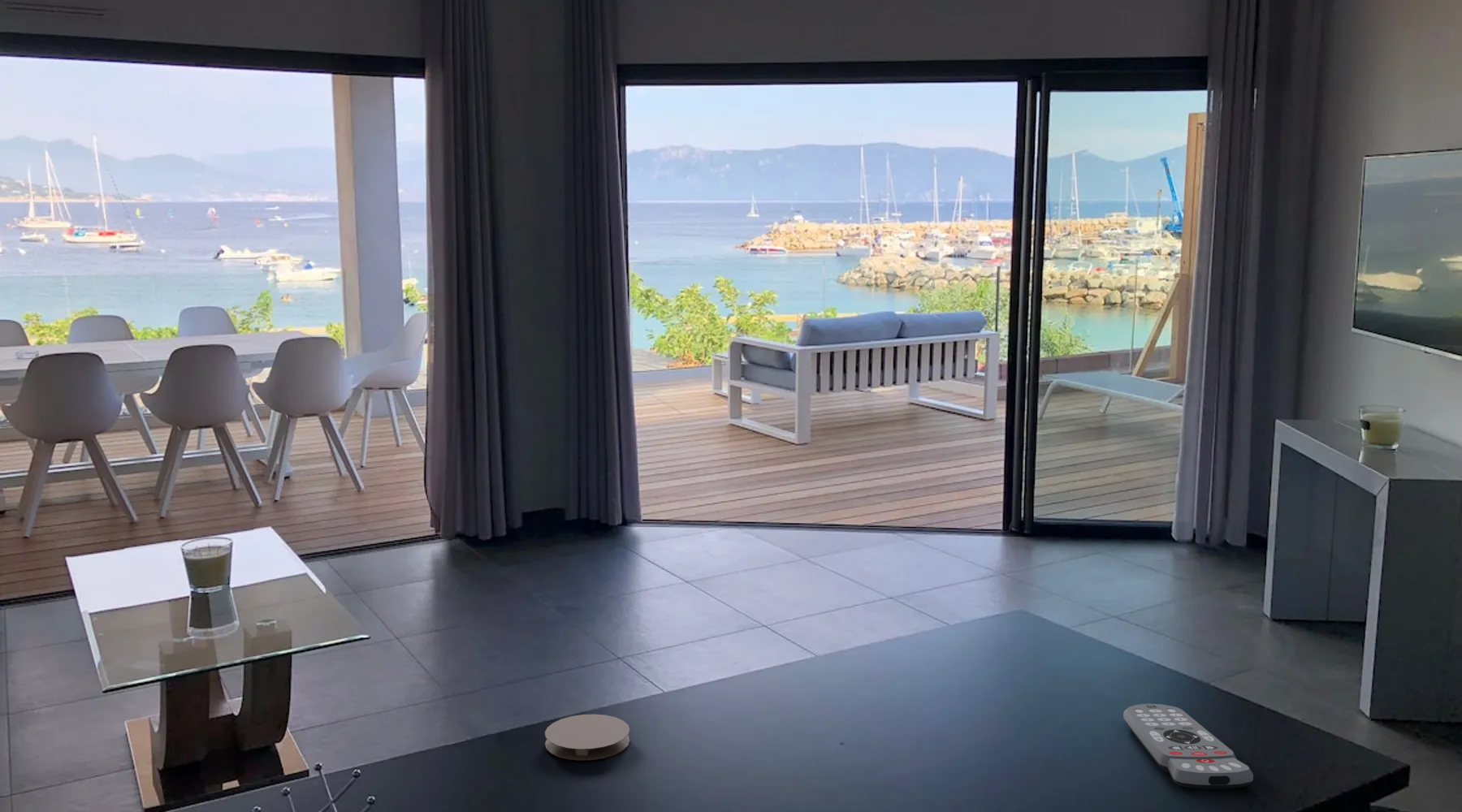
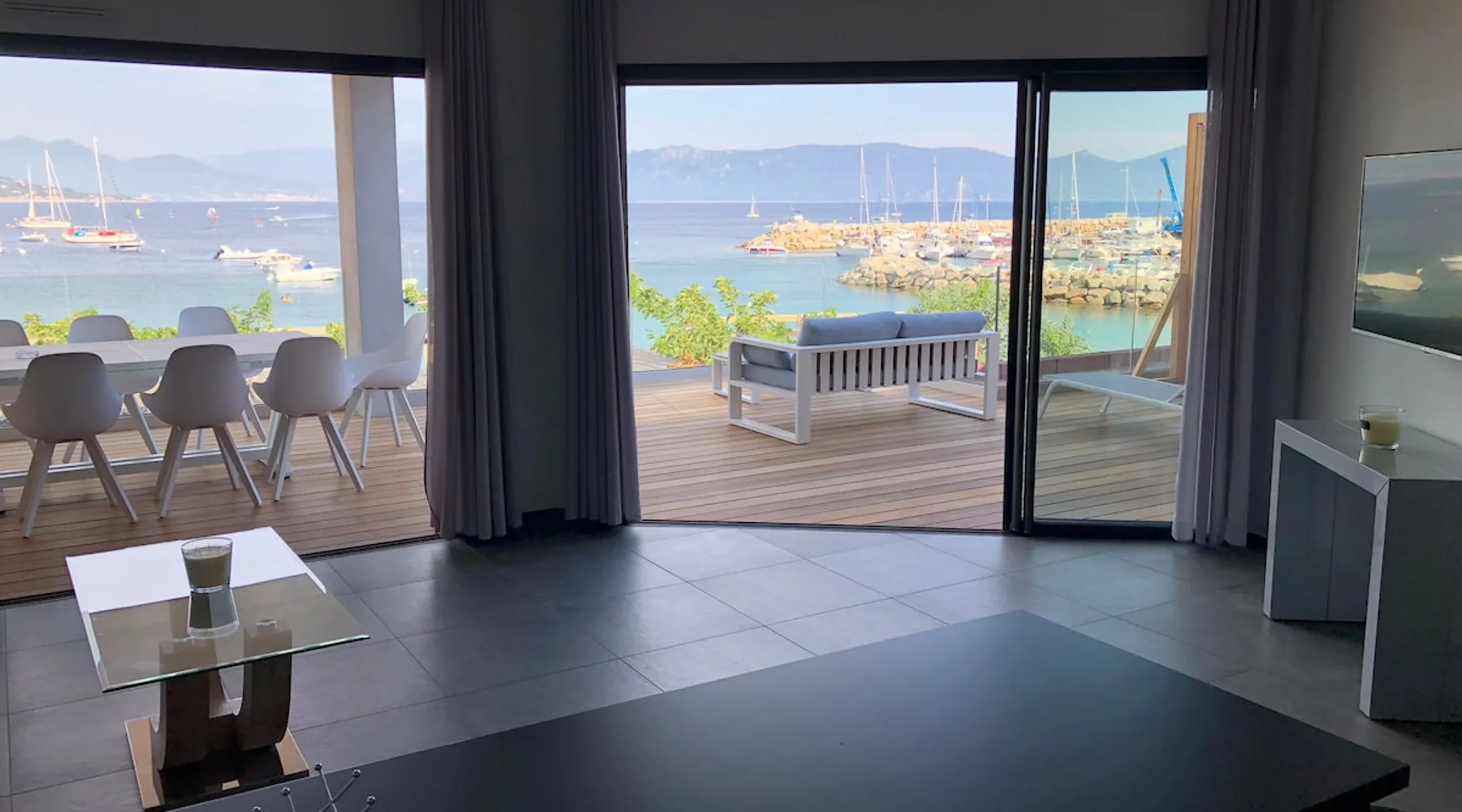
- coaster (587, 736)
- remote control (1180, 744)
